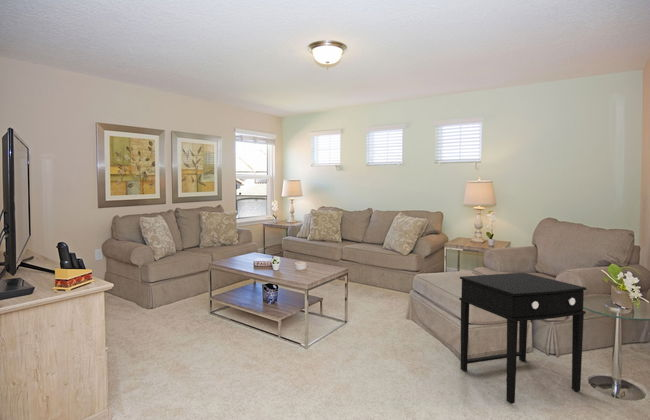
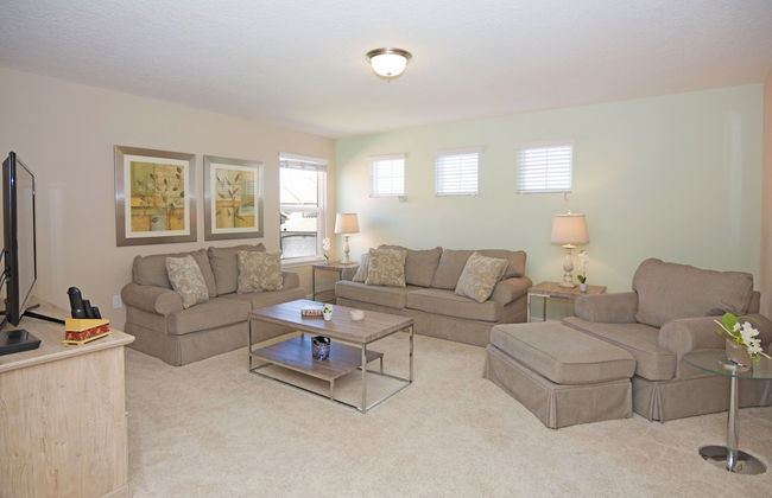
- side table (519, 331)
